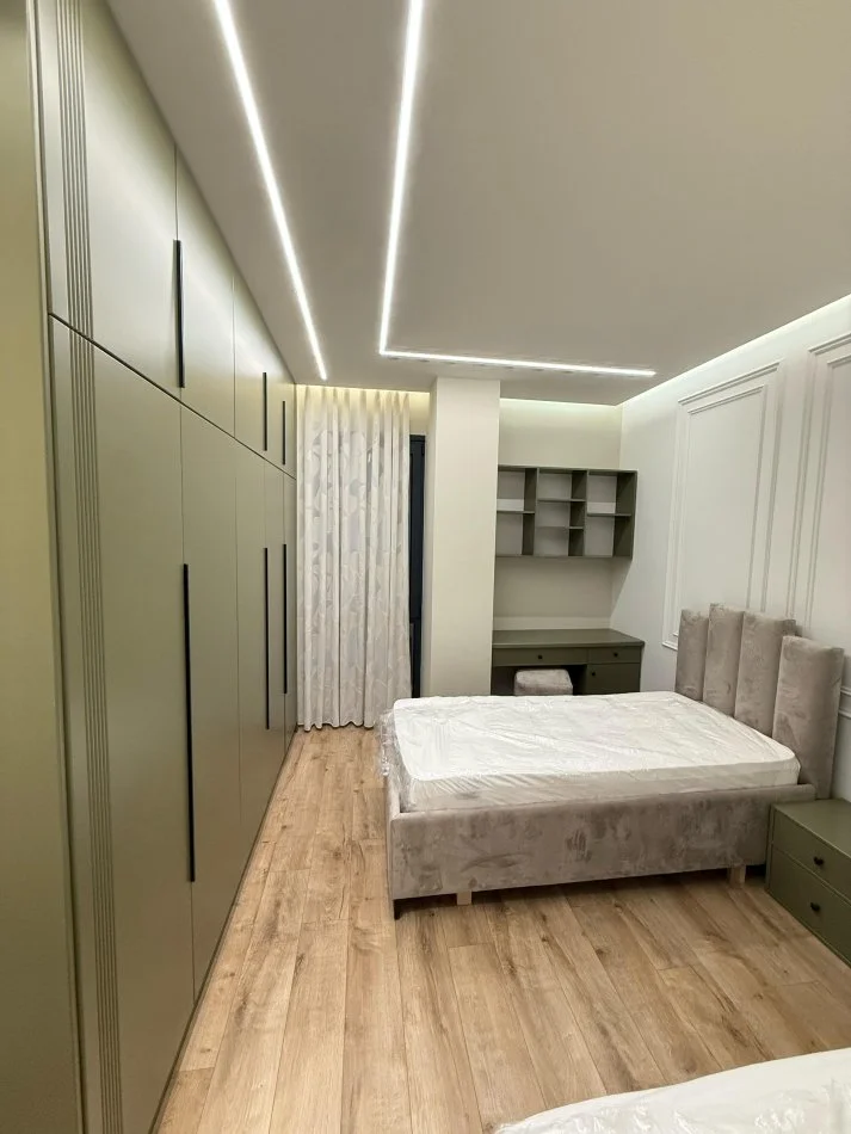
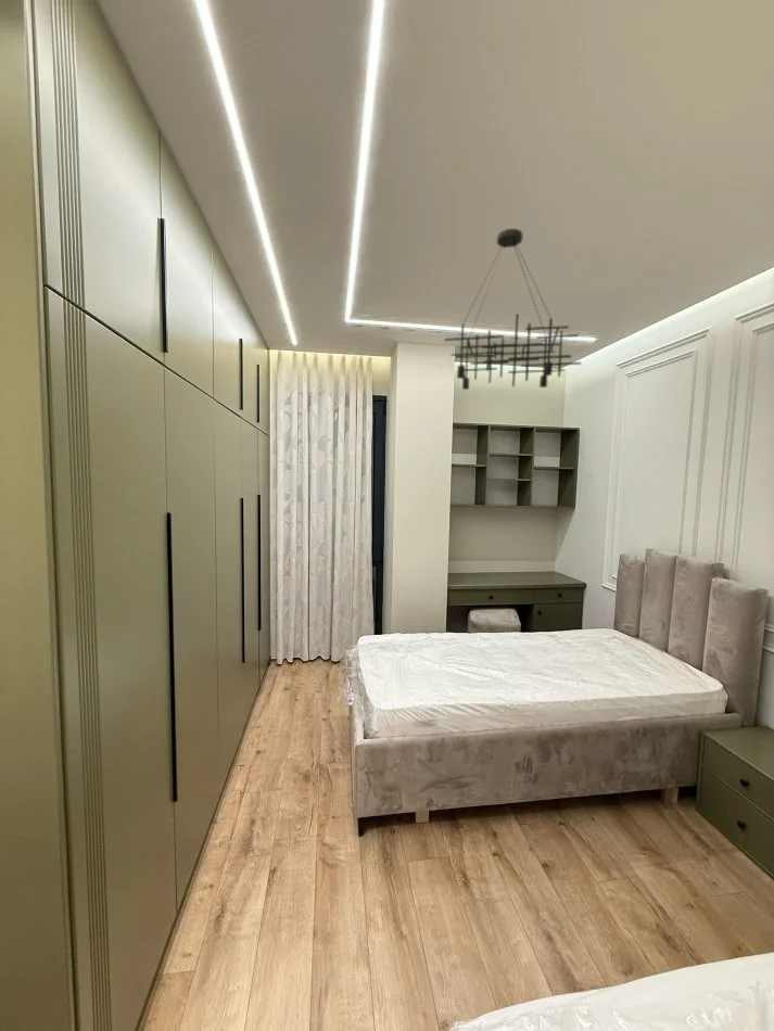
+ chandelier (516, 314)
